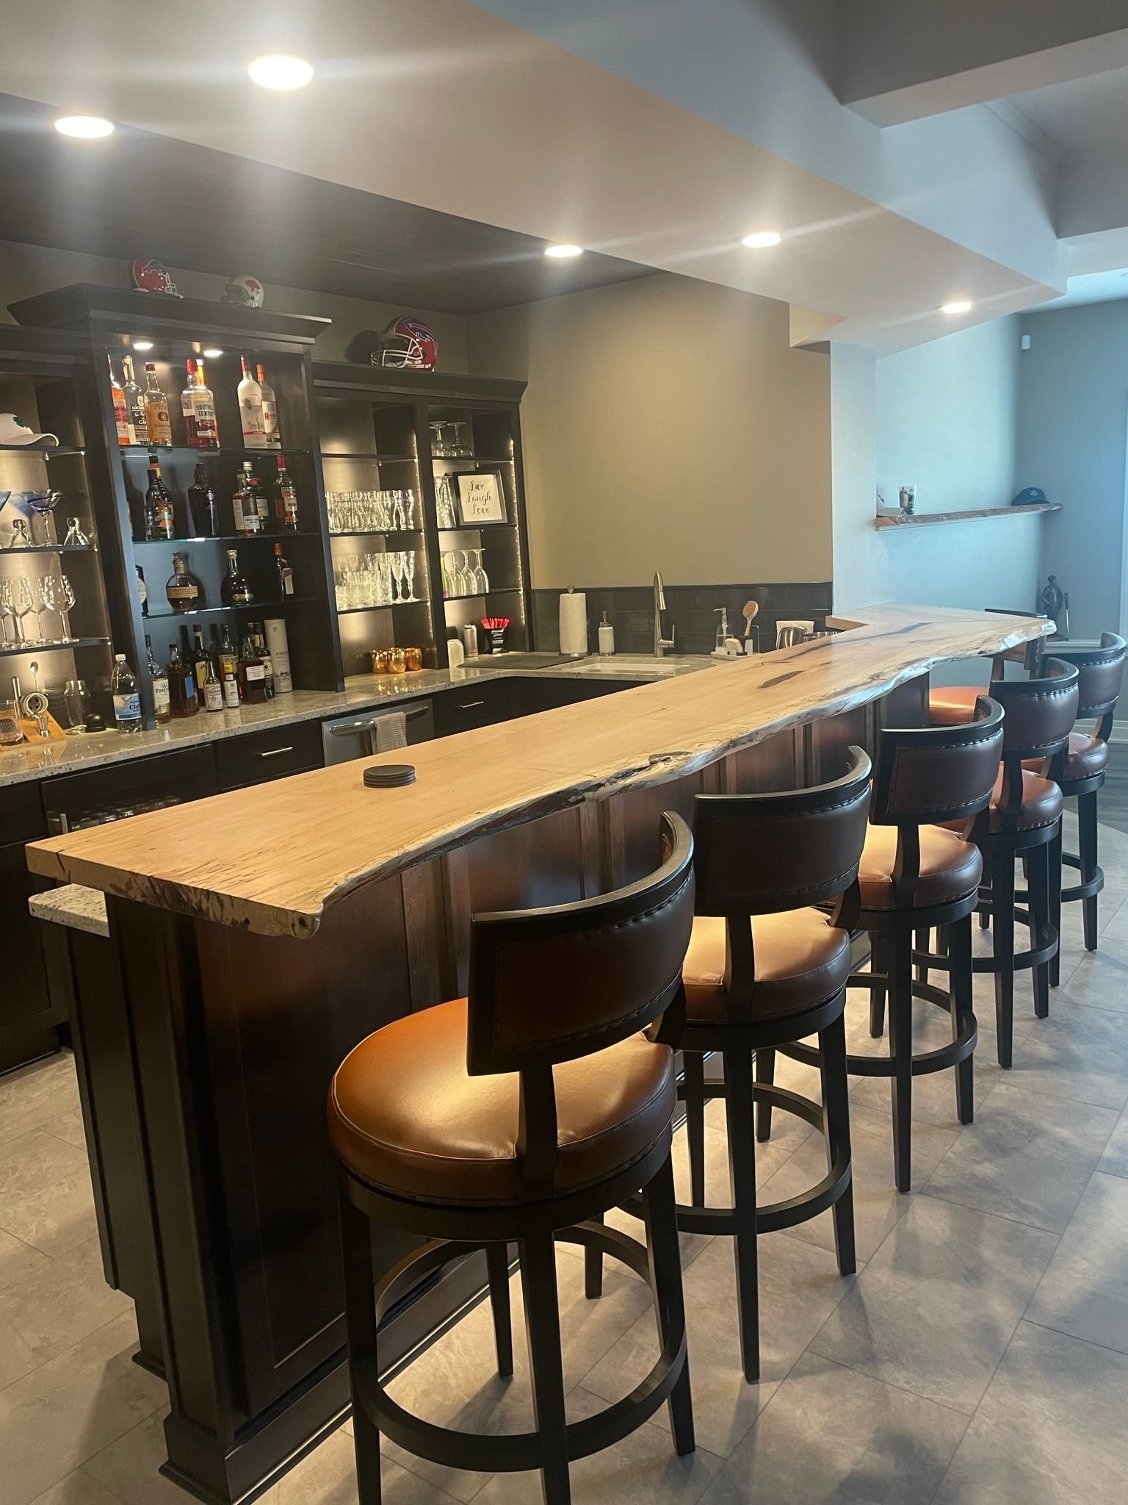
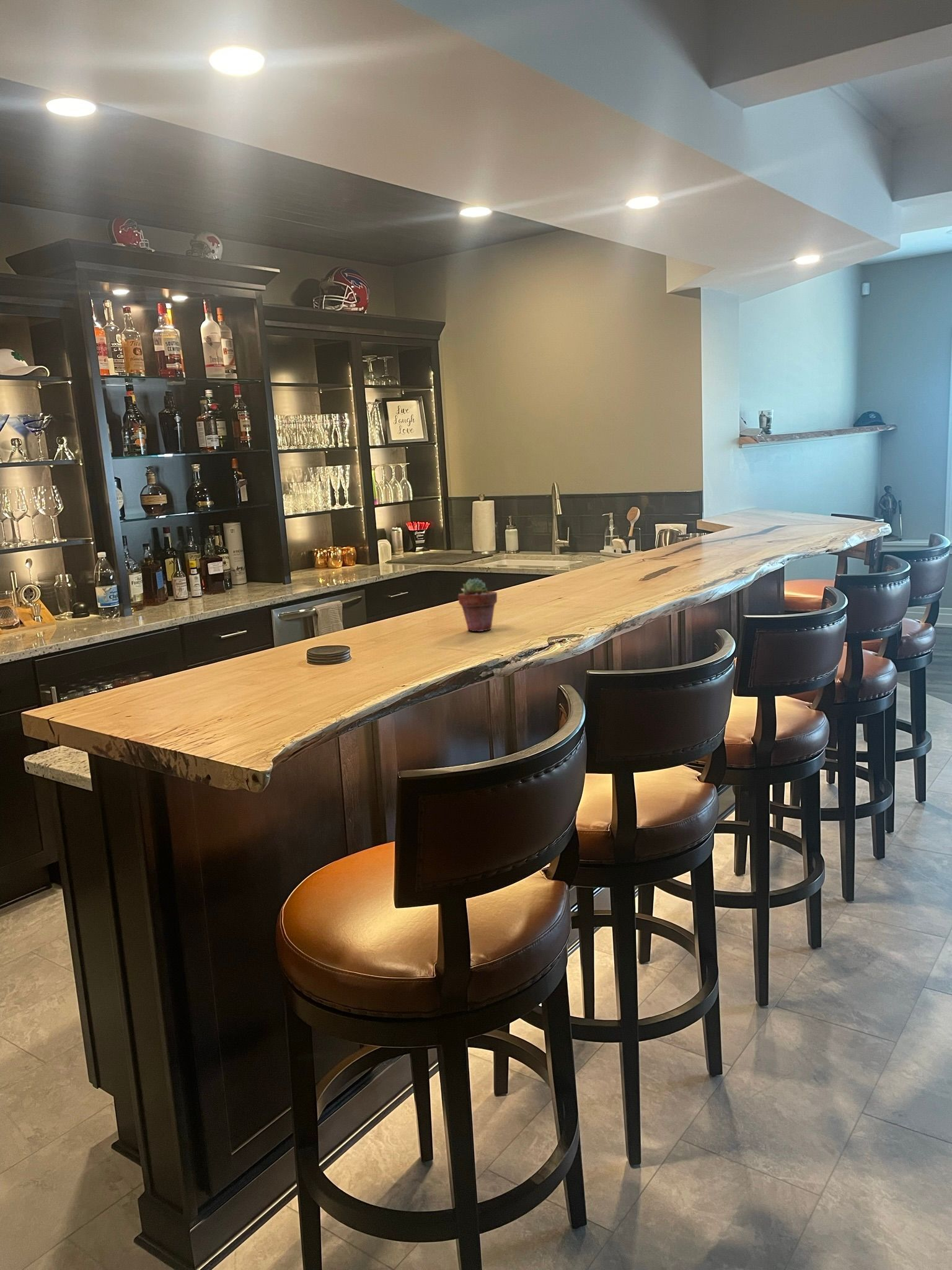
+ potted succulent (478, 603)
